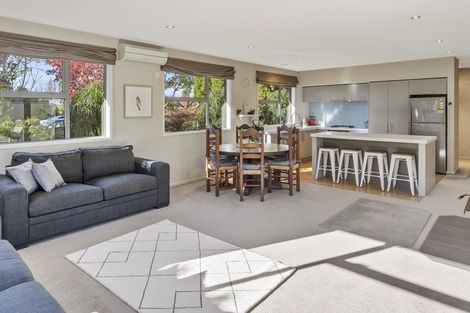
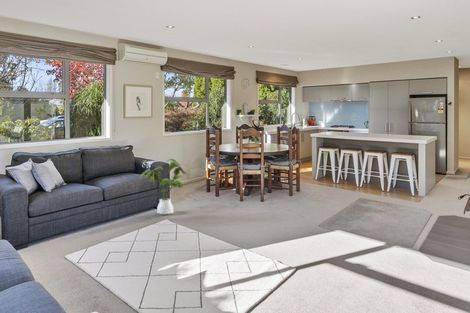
+ house plant (172, 185)
